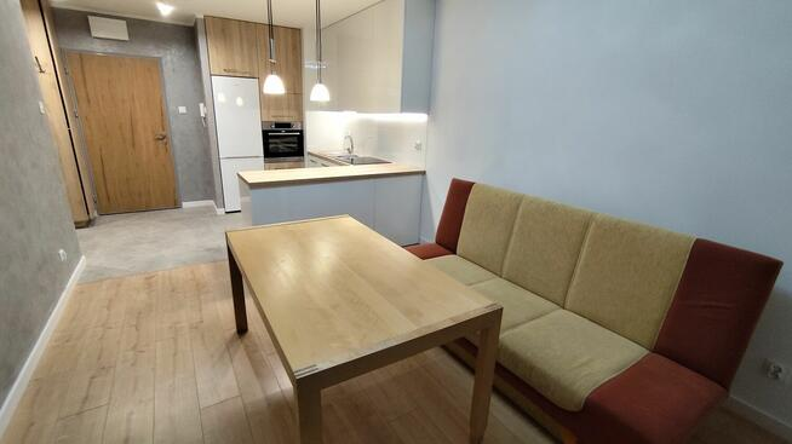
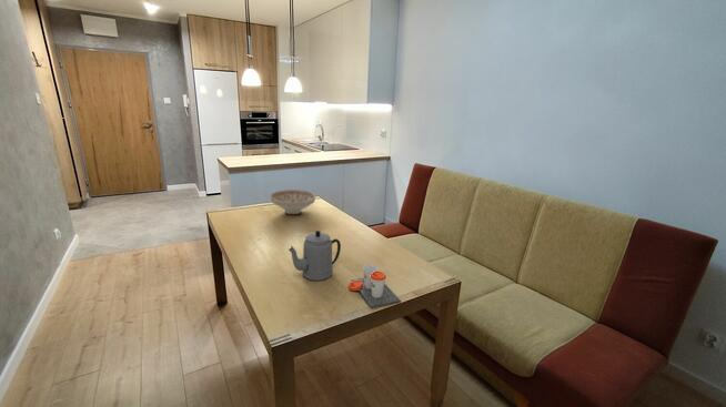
+ decorative bowl (293, 203)
+ cup (372, 281)
+ teapot (315, 253)
